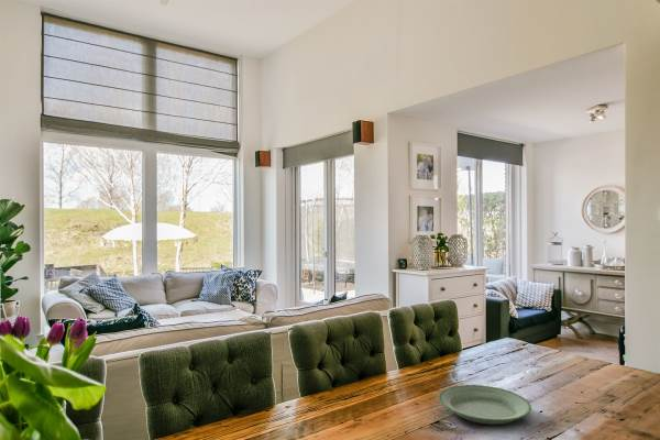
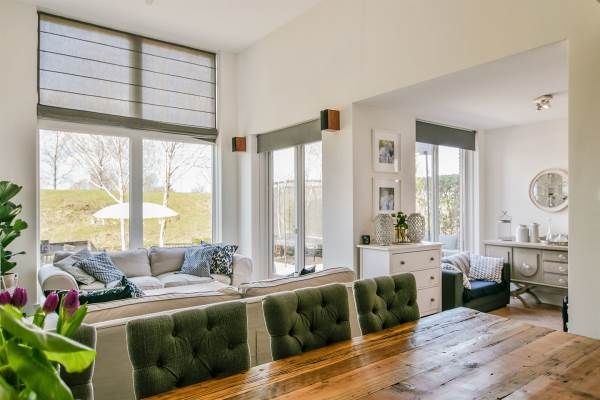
- plate (483, 405)
